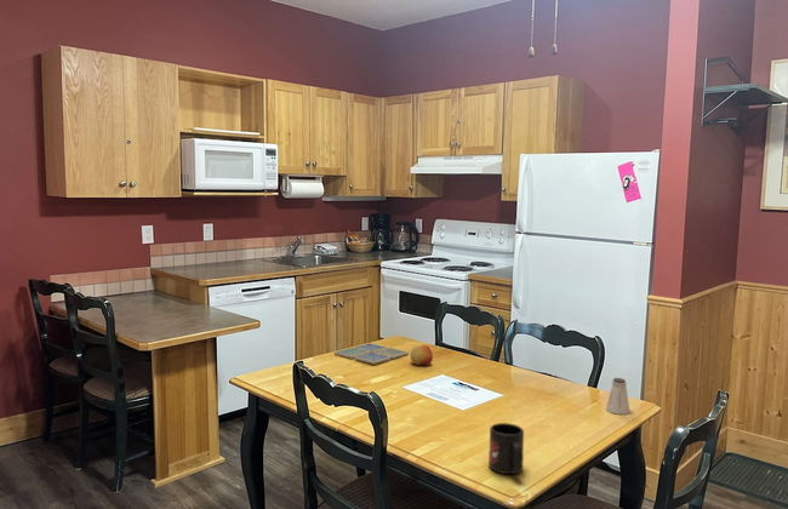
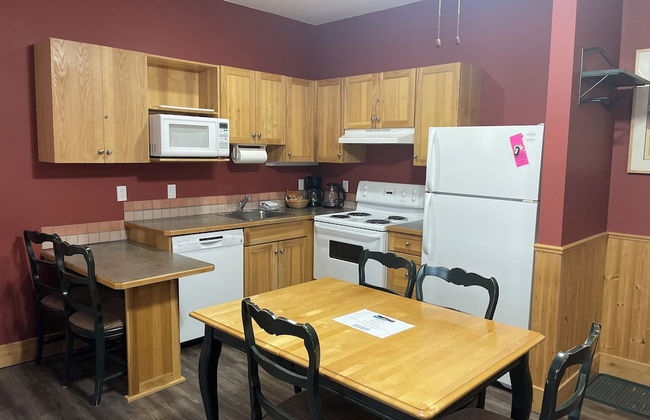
- apple (421, 354)
- saltshaker (618, 394)
- mug (509, 451)
- drink coaster (371, 353)
